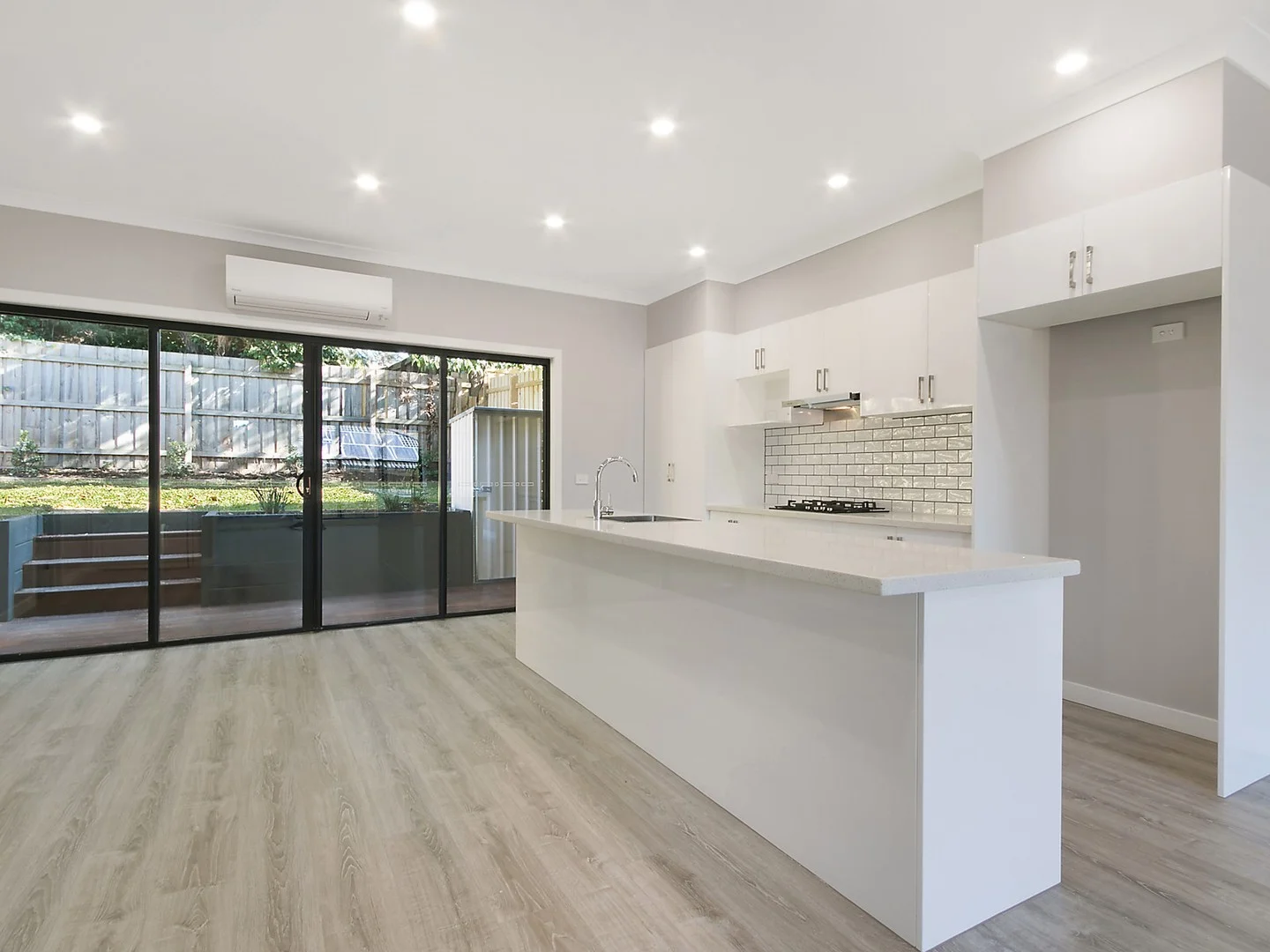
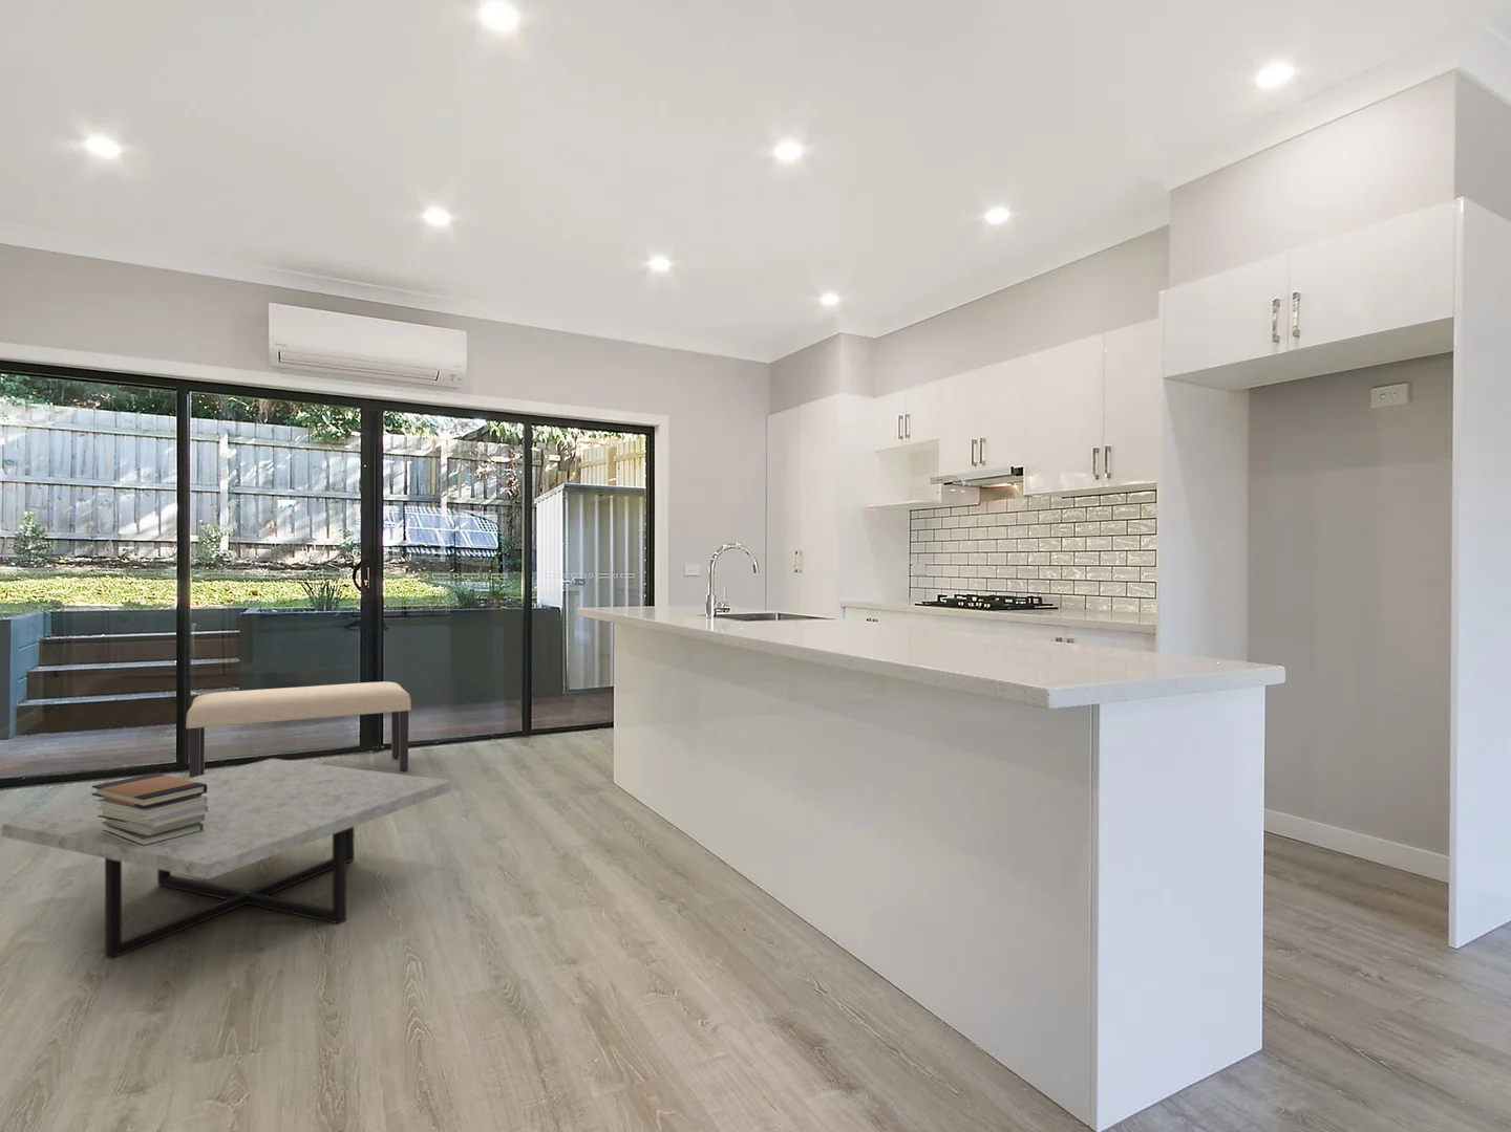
+ bench (299, 719)
+ book stack (151, 807)
+ coffee table (246, 851)
